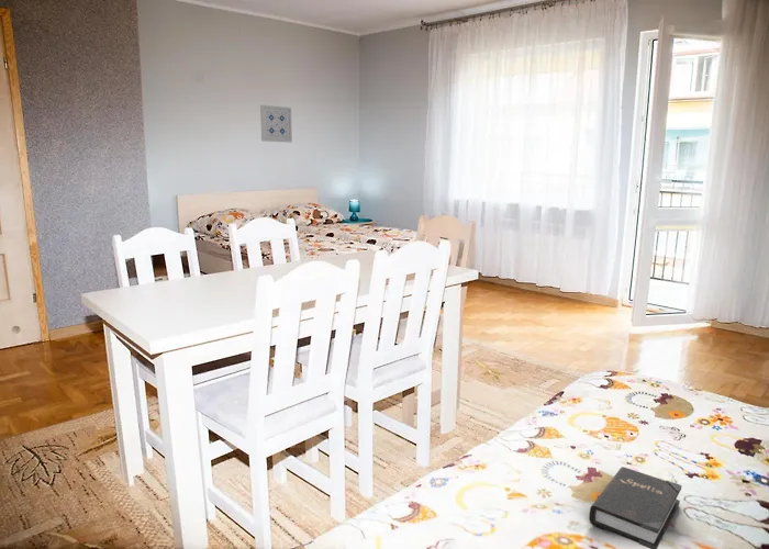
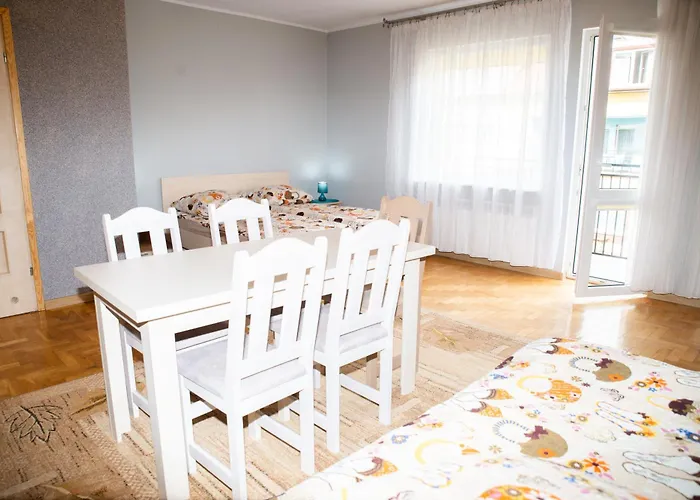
- hardback book (636, 503)
- wall art (276, 124)
